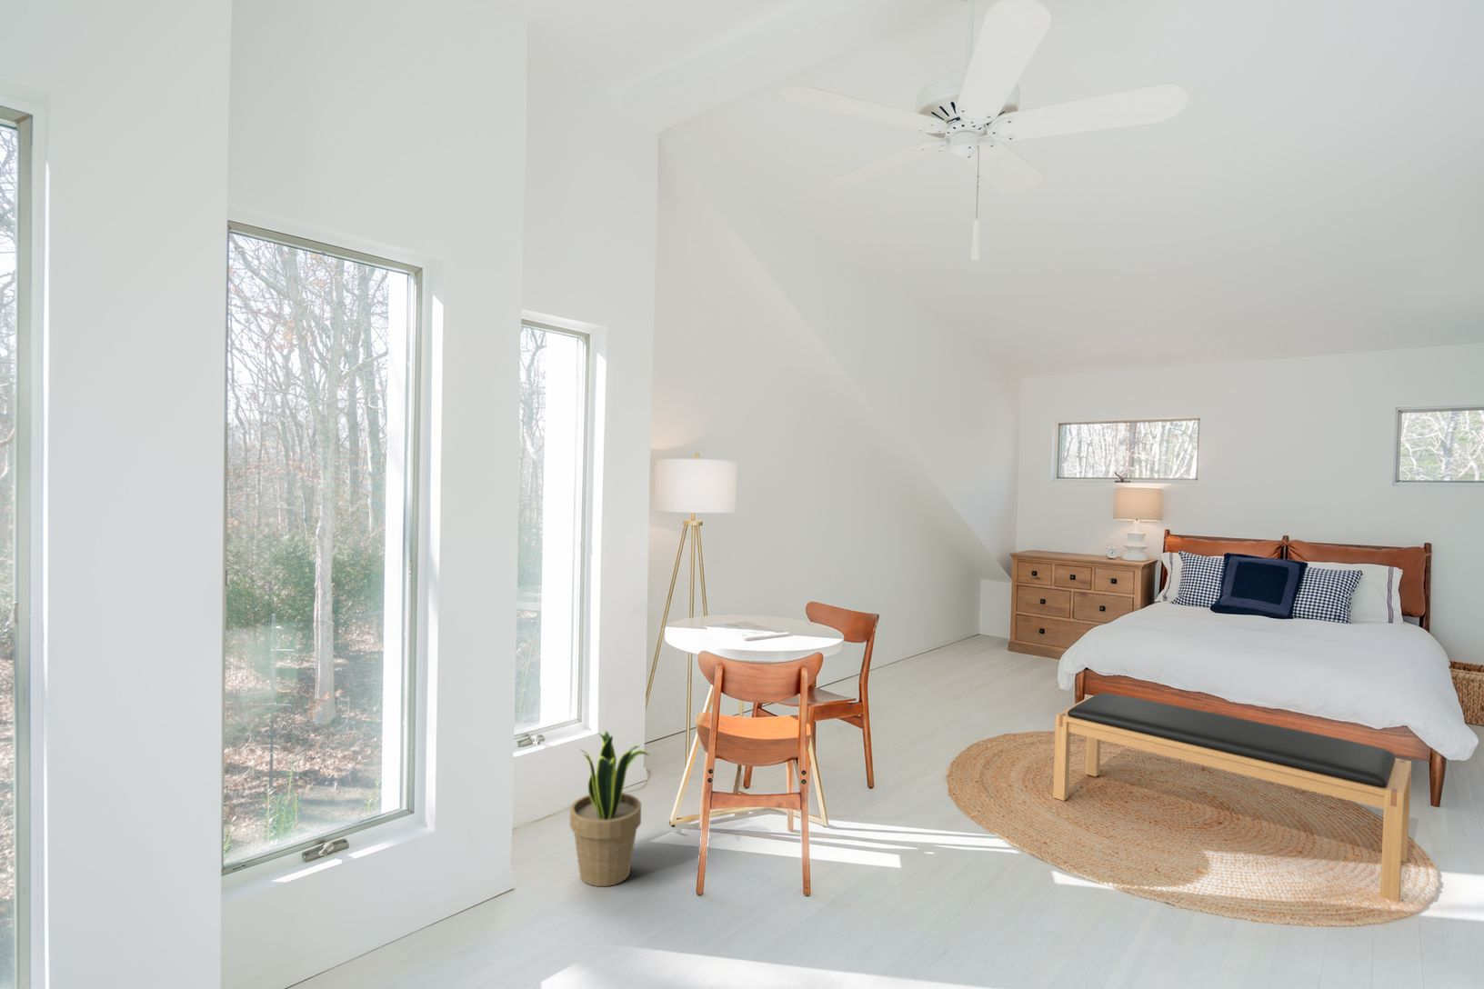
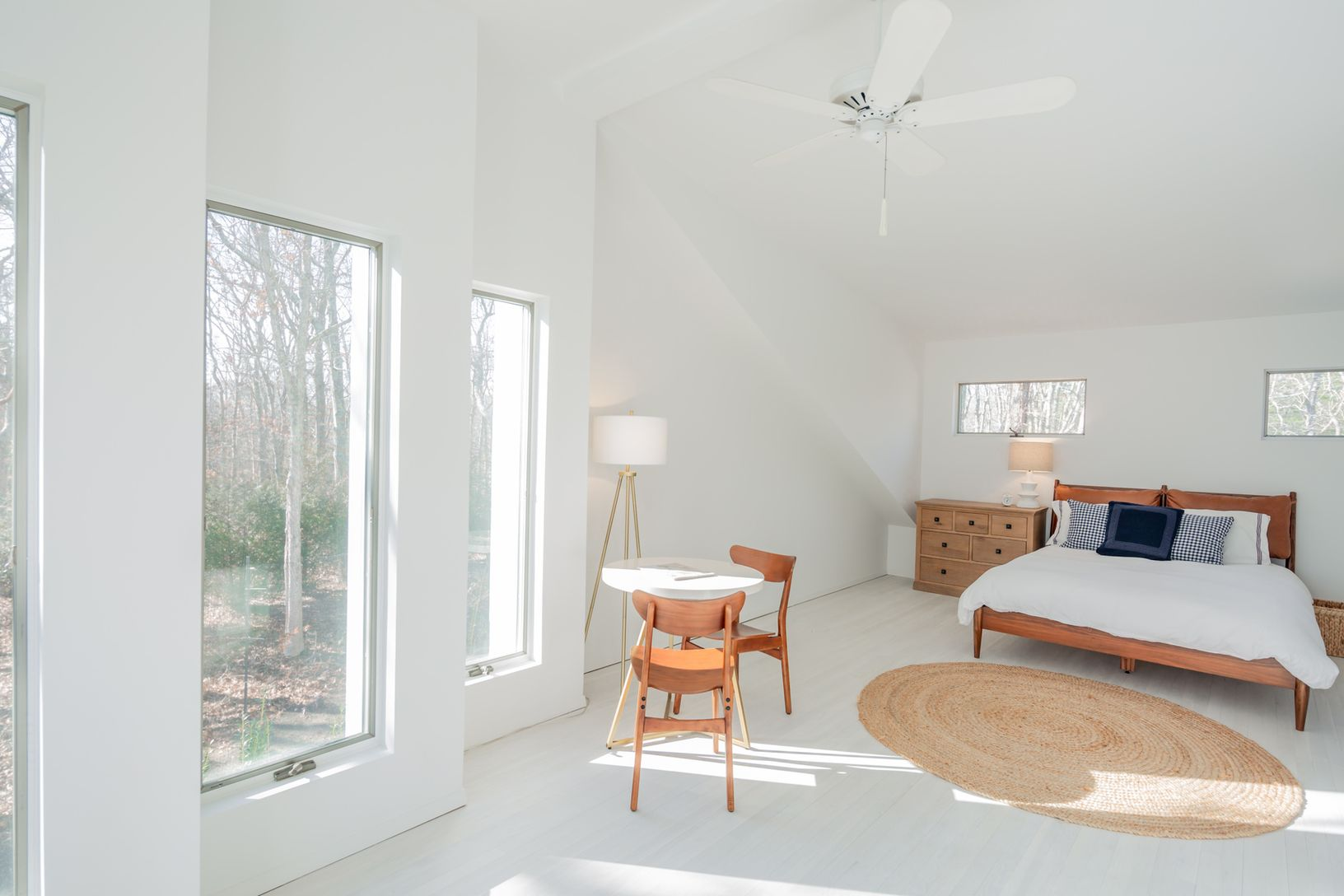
- bench (1219, 768)
- potted plant (612, 802)
